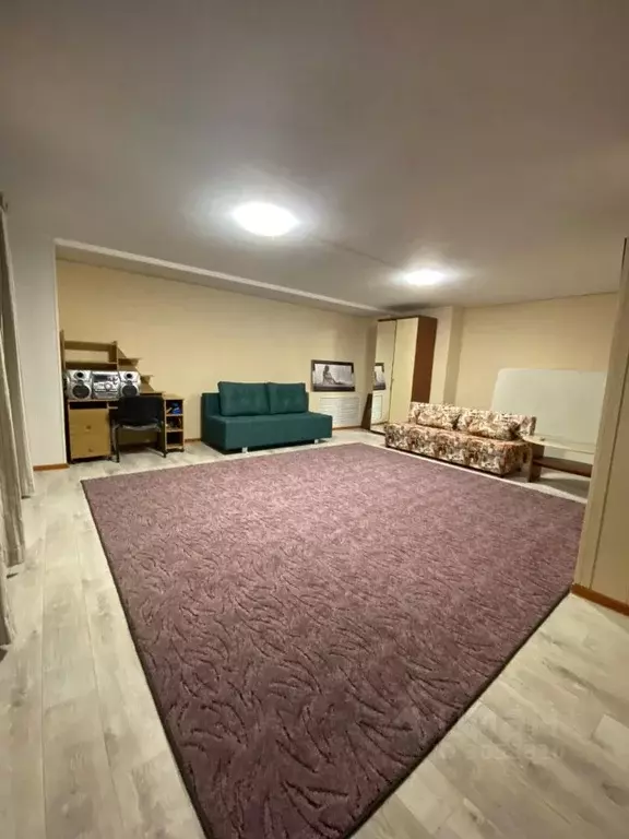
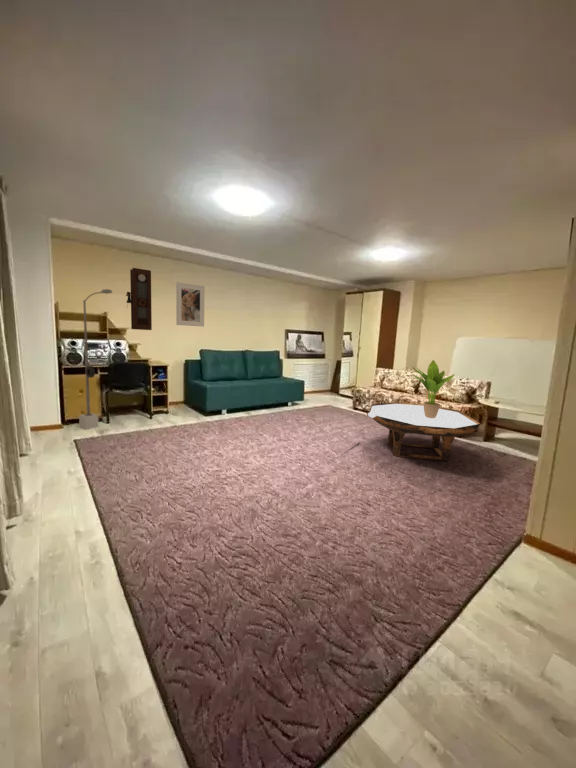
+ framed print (190, 305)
+ coffee table (418, 432)
+ street lamp (93, 367)
+ pendulum clock (138, 299)
+ potted plant (428, 388)
